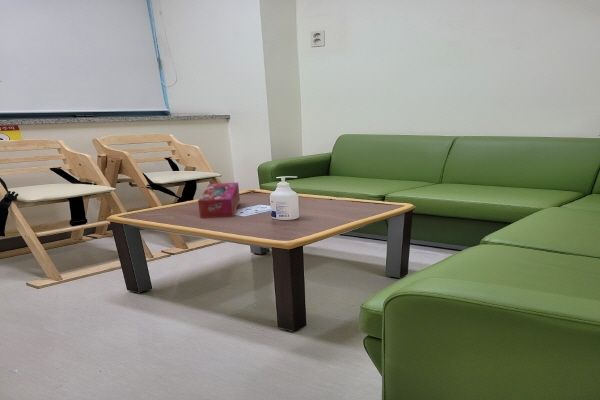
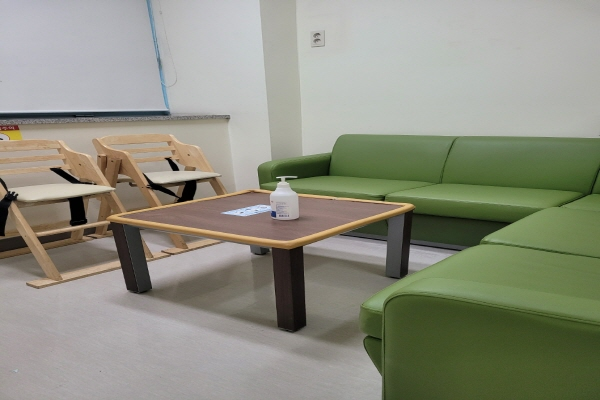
- tissue box (220, 200)
